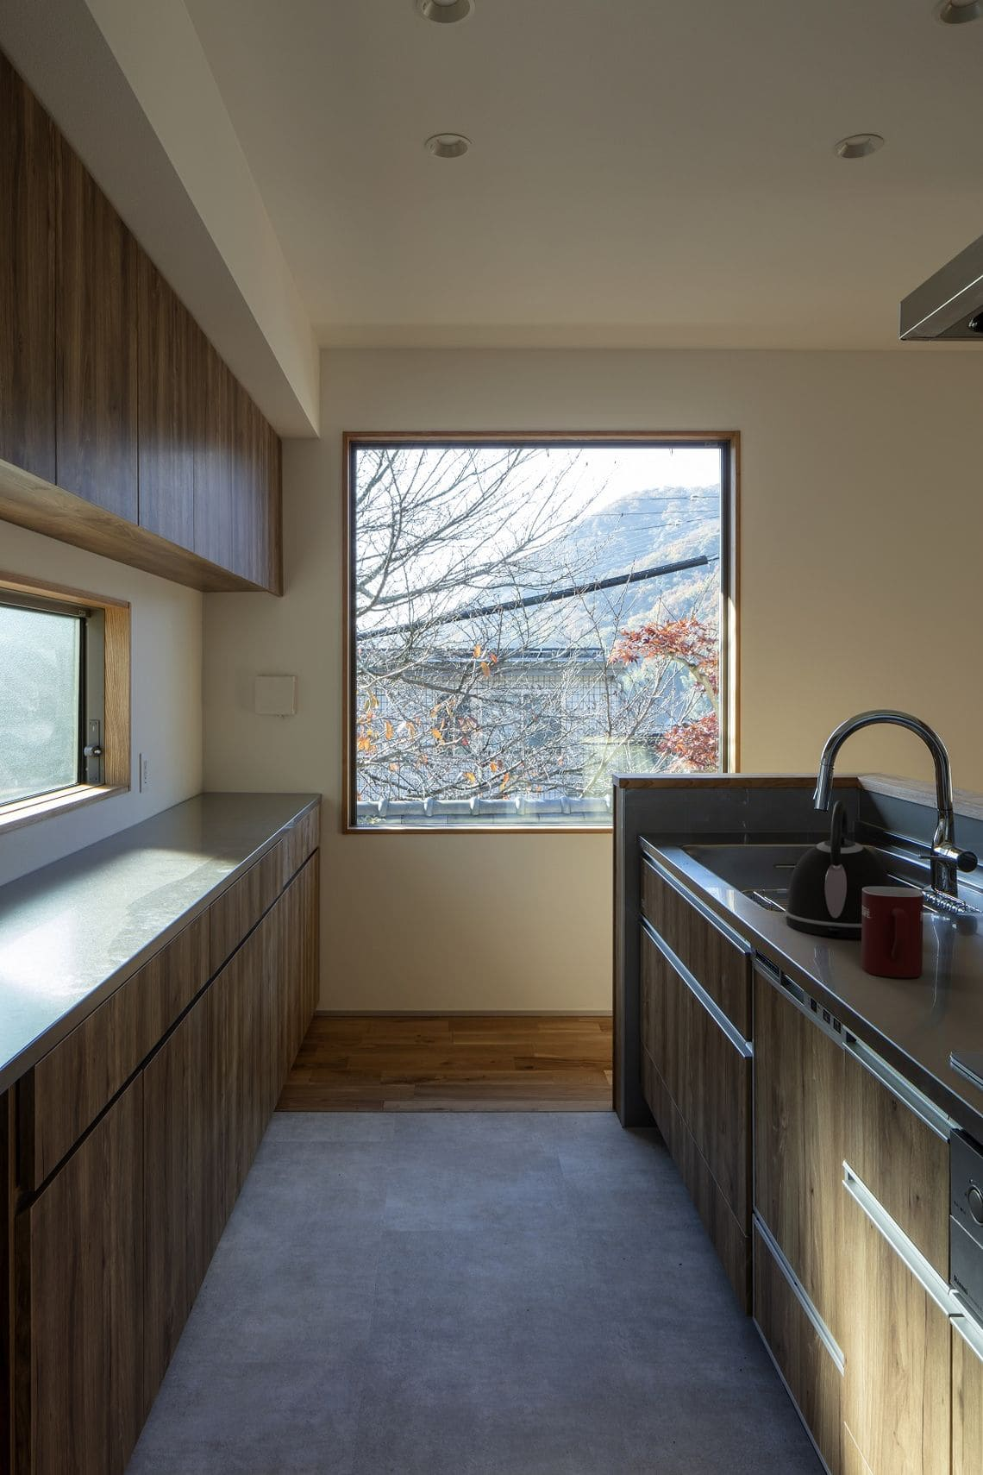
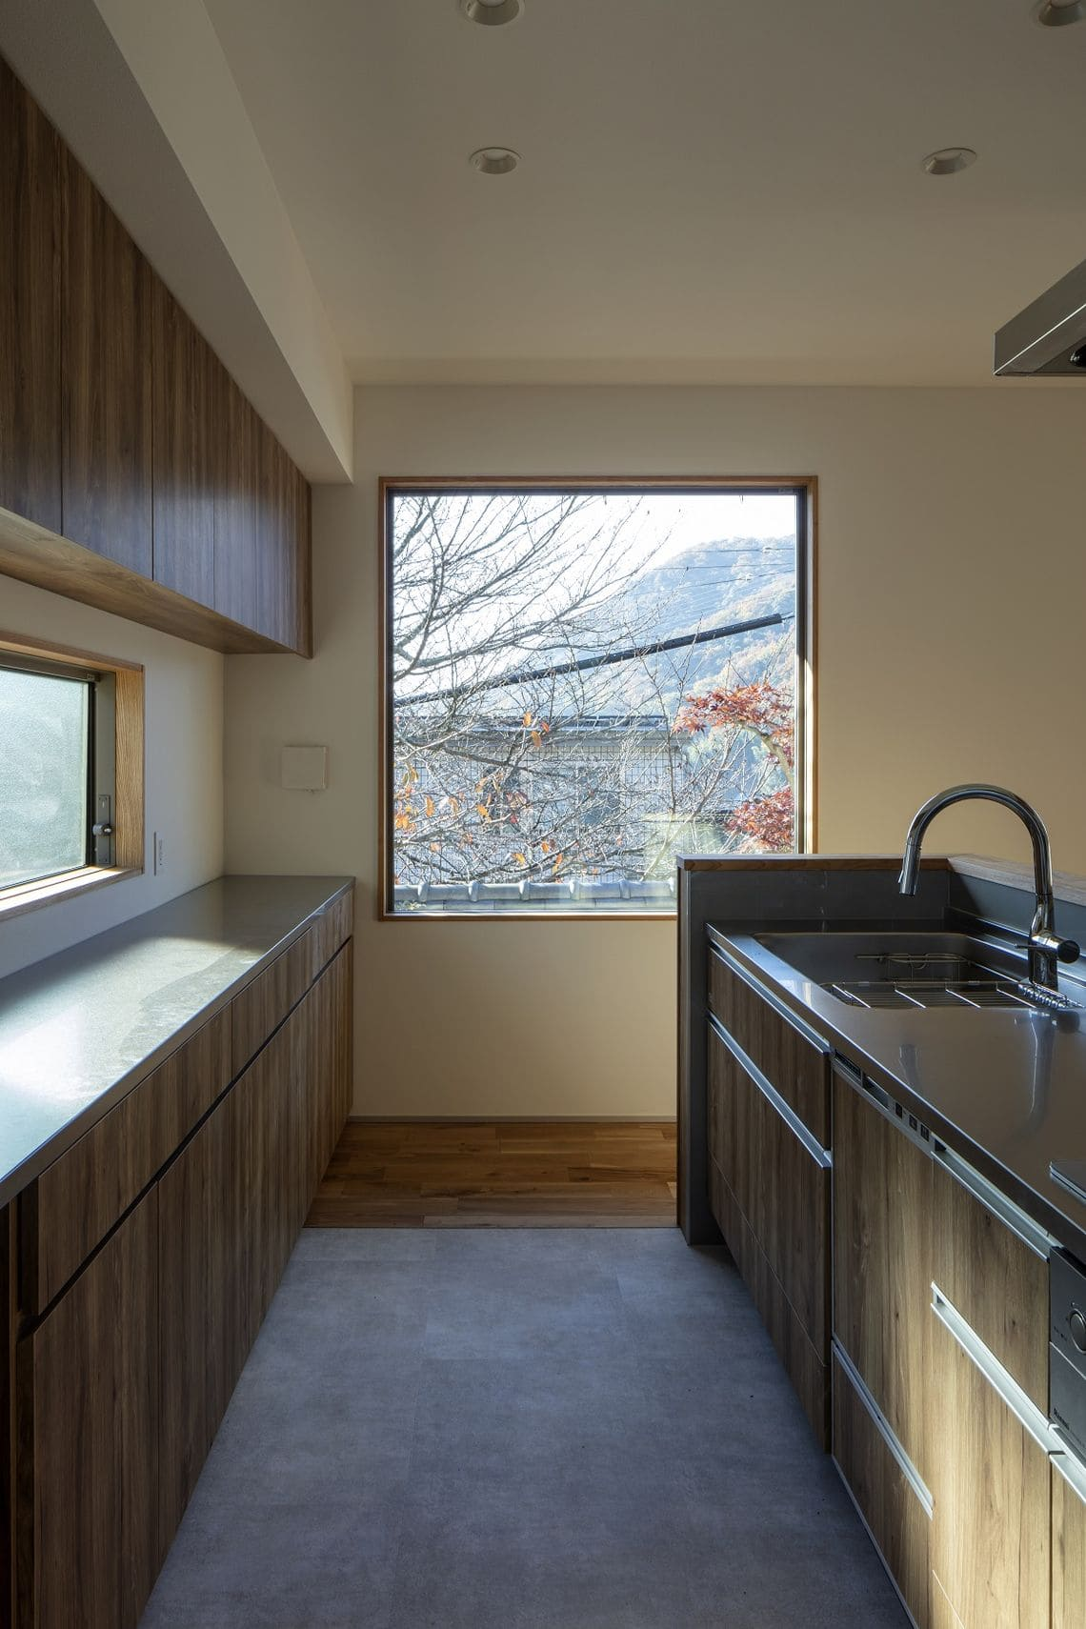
- kettle (840, 863)
- mug (893, 933)
